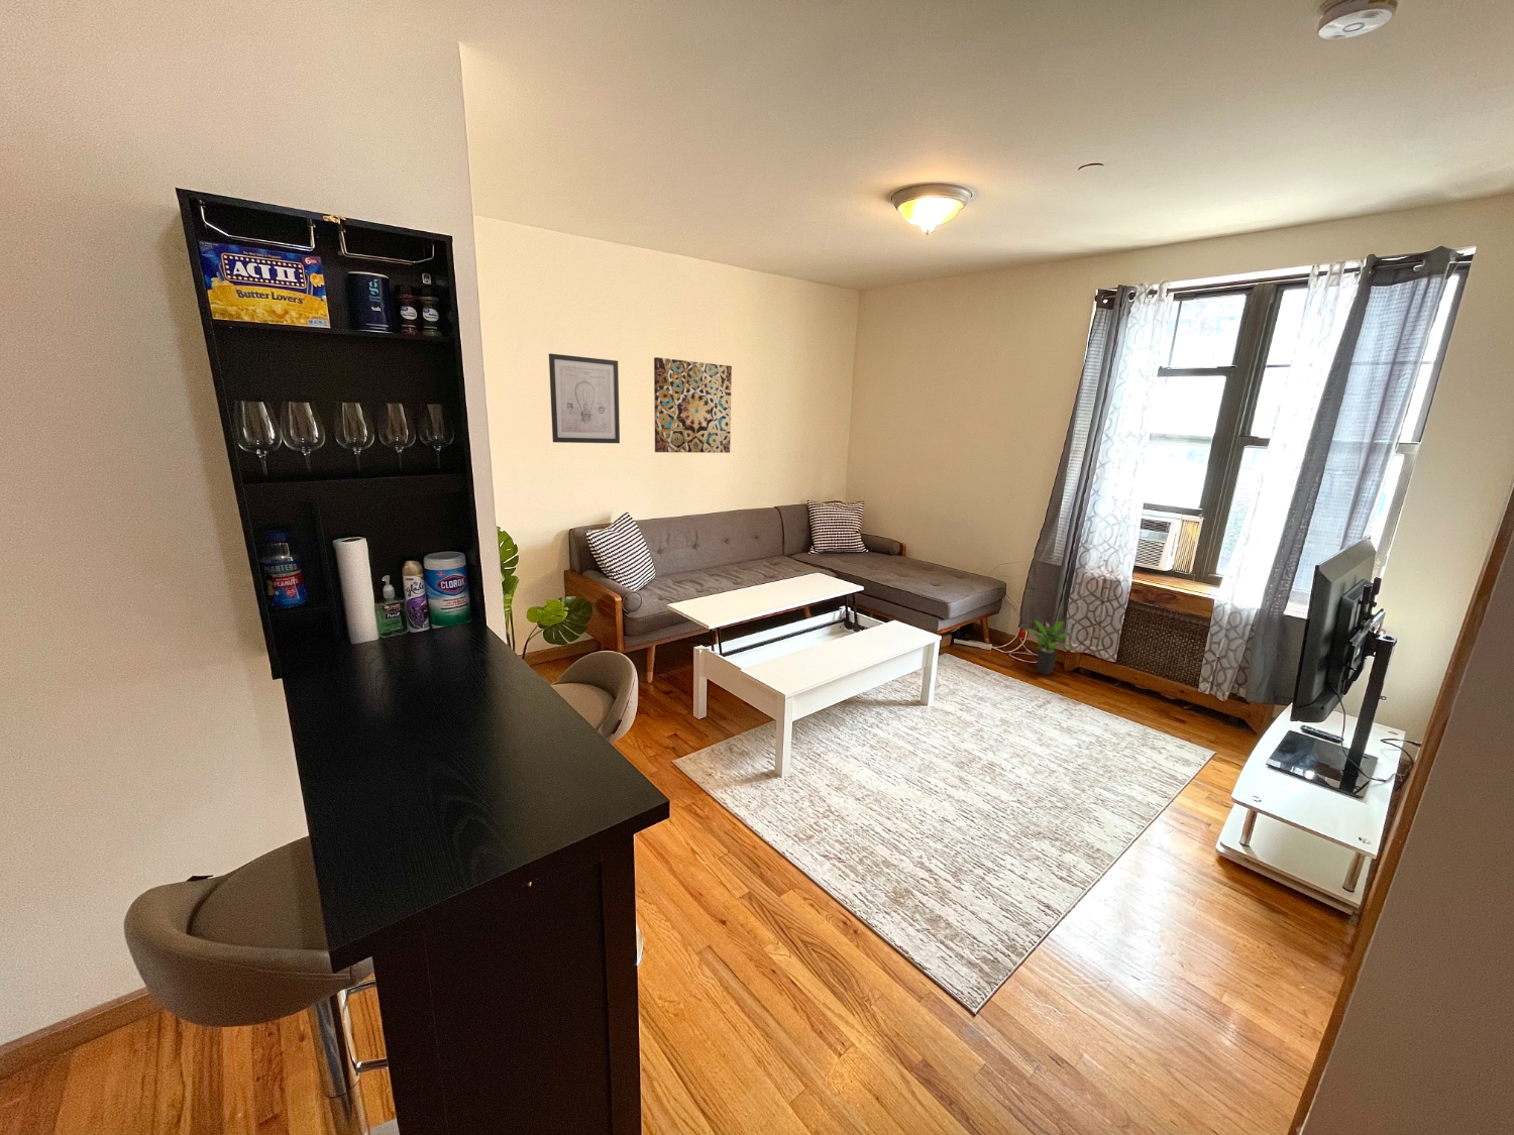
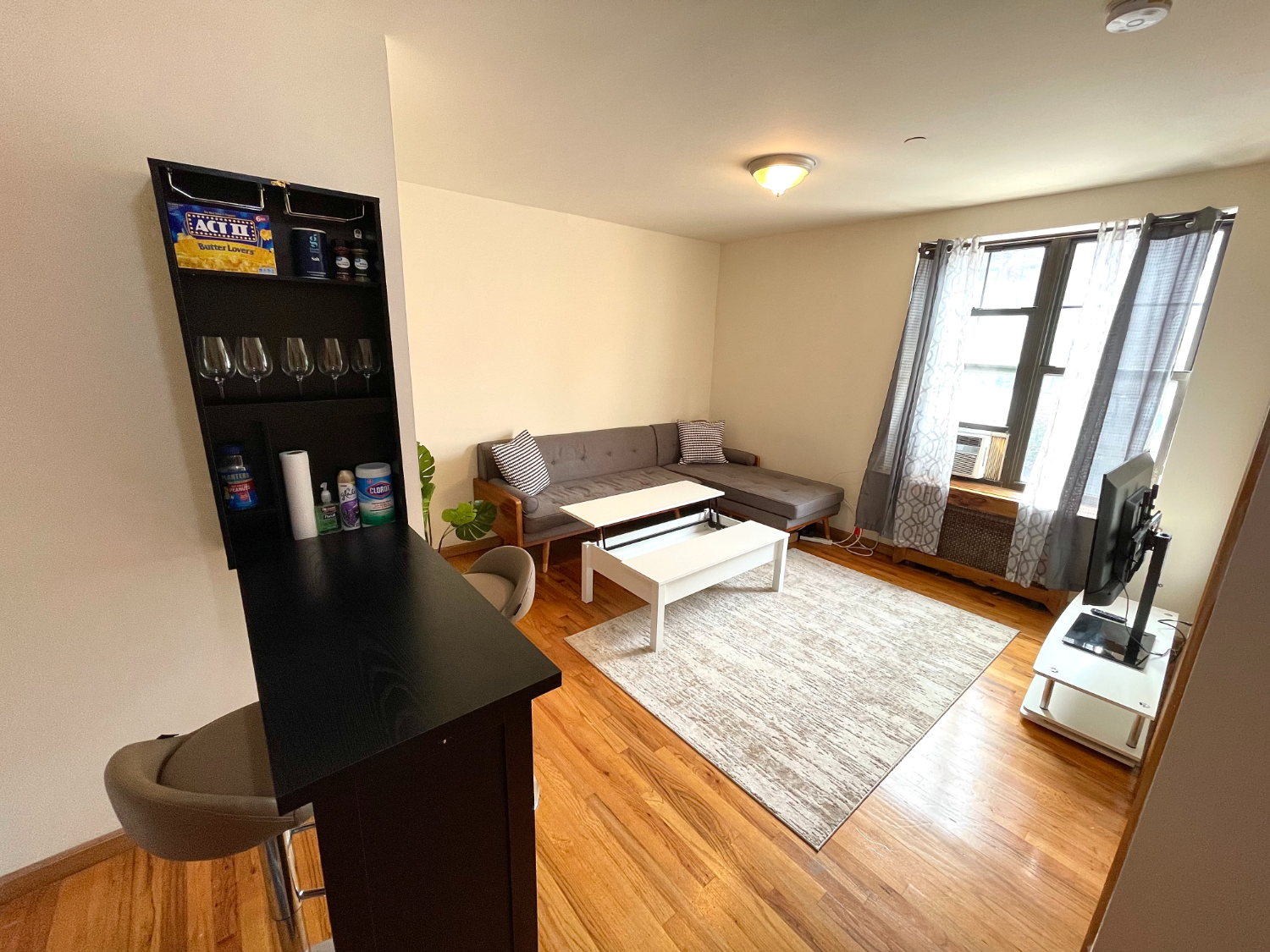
- wall art (585, 401)
- potted plant (1047, 646)
- wall art (694, 408)
